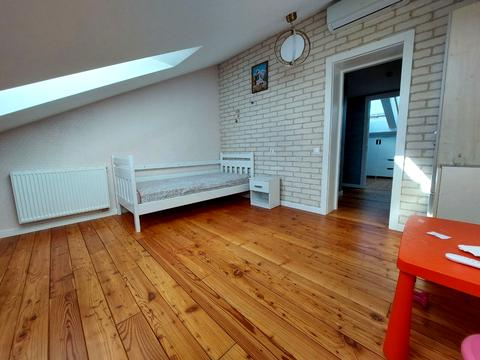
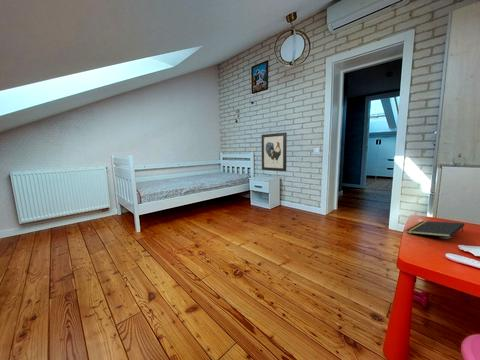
+ wall art (273, 152)
+ notepad (434, 228)
